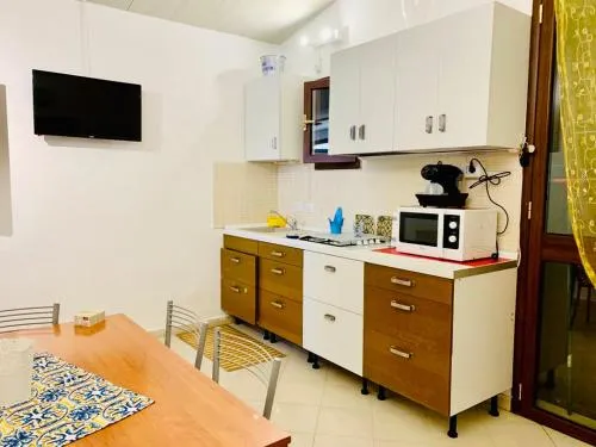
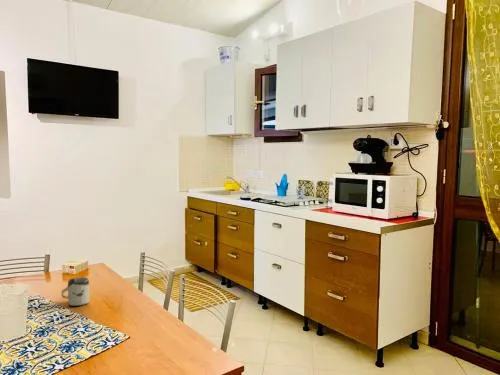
+ cup (75, 292)
